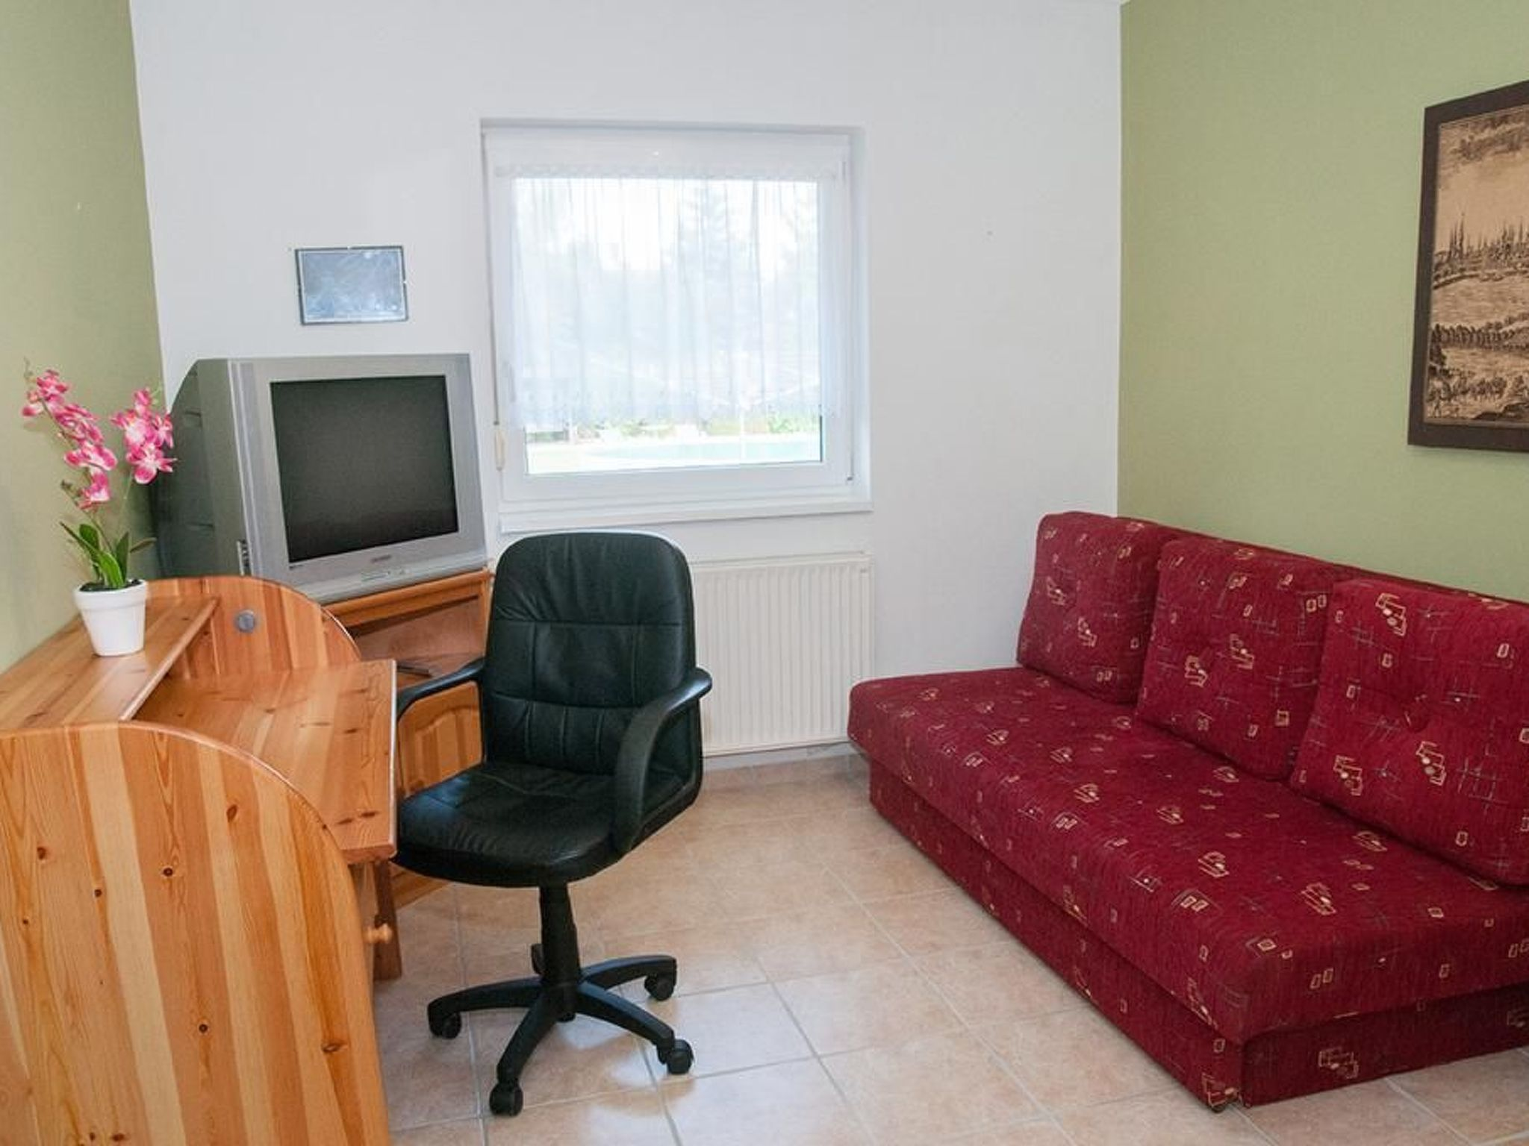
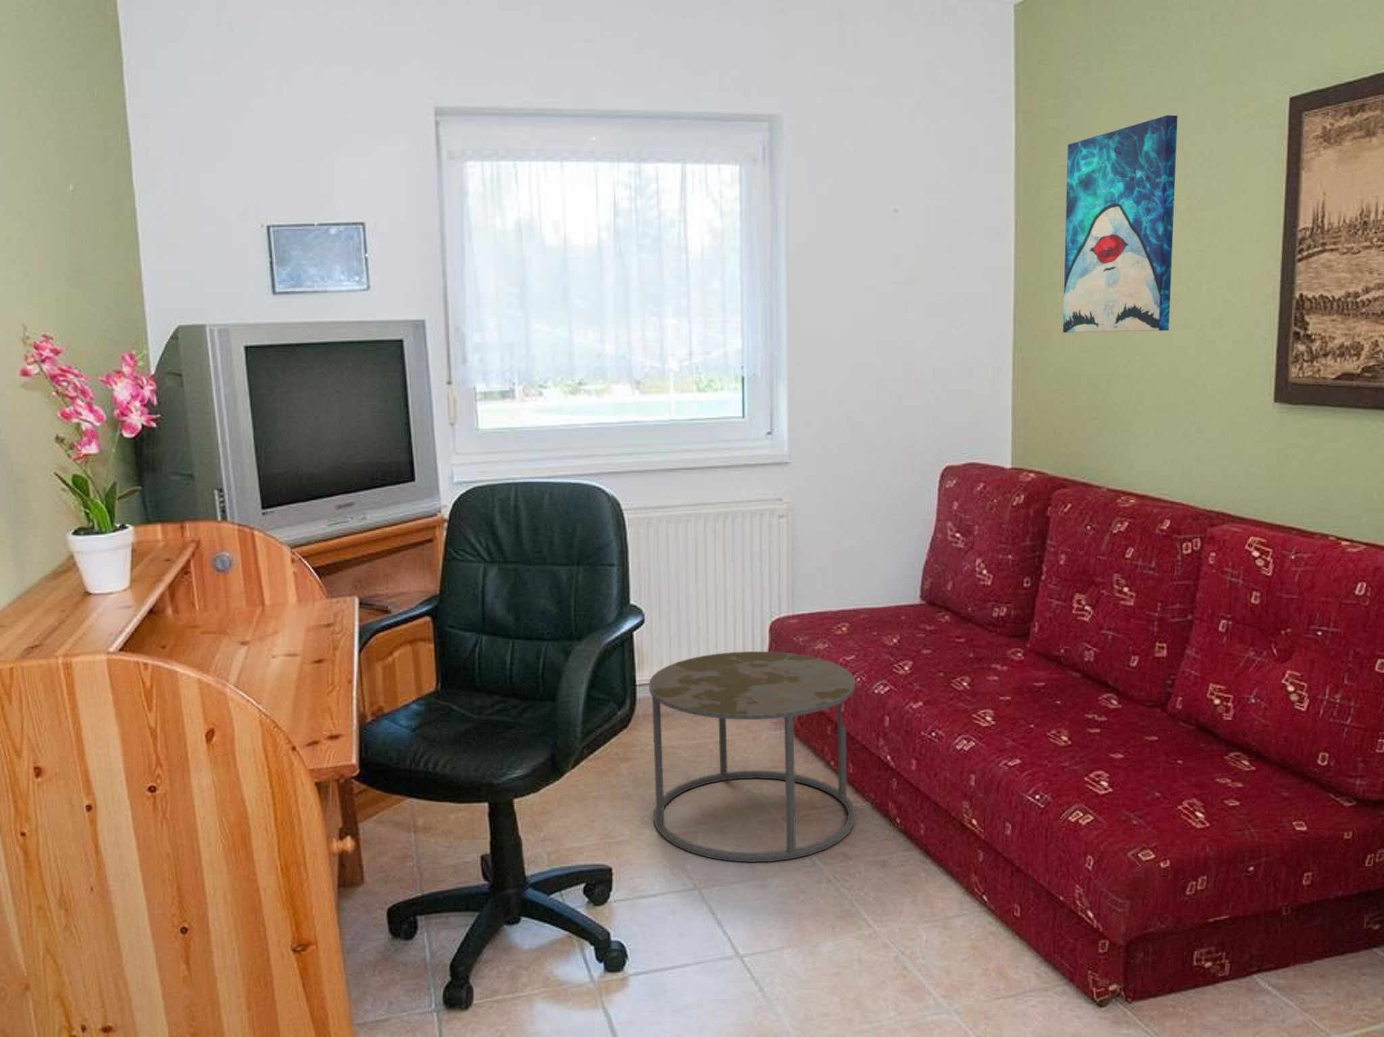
+ wall art (1115, 232)
+ side table (752, 770)
